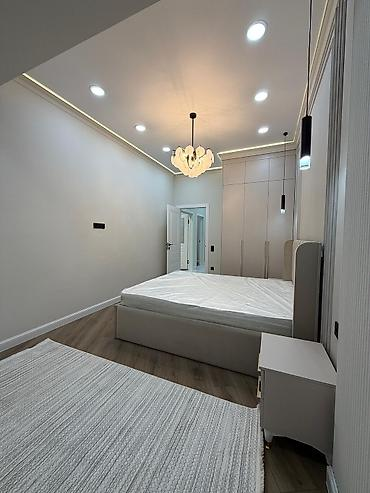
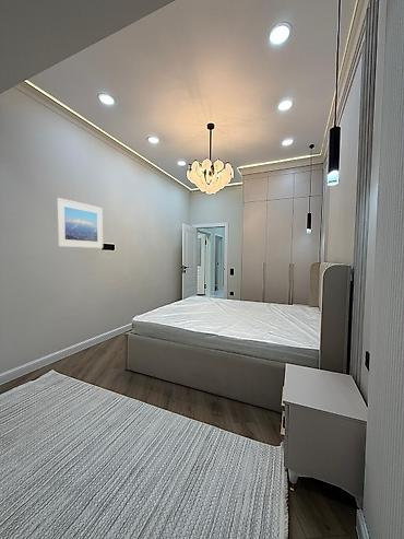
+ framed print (82, 225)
